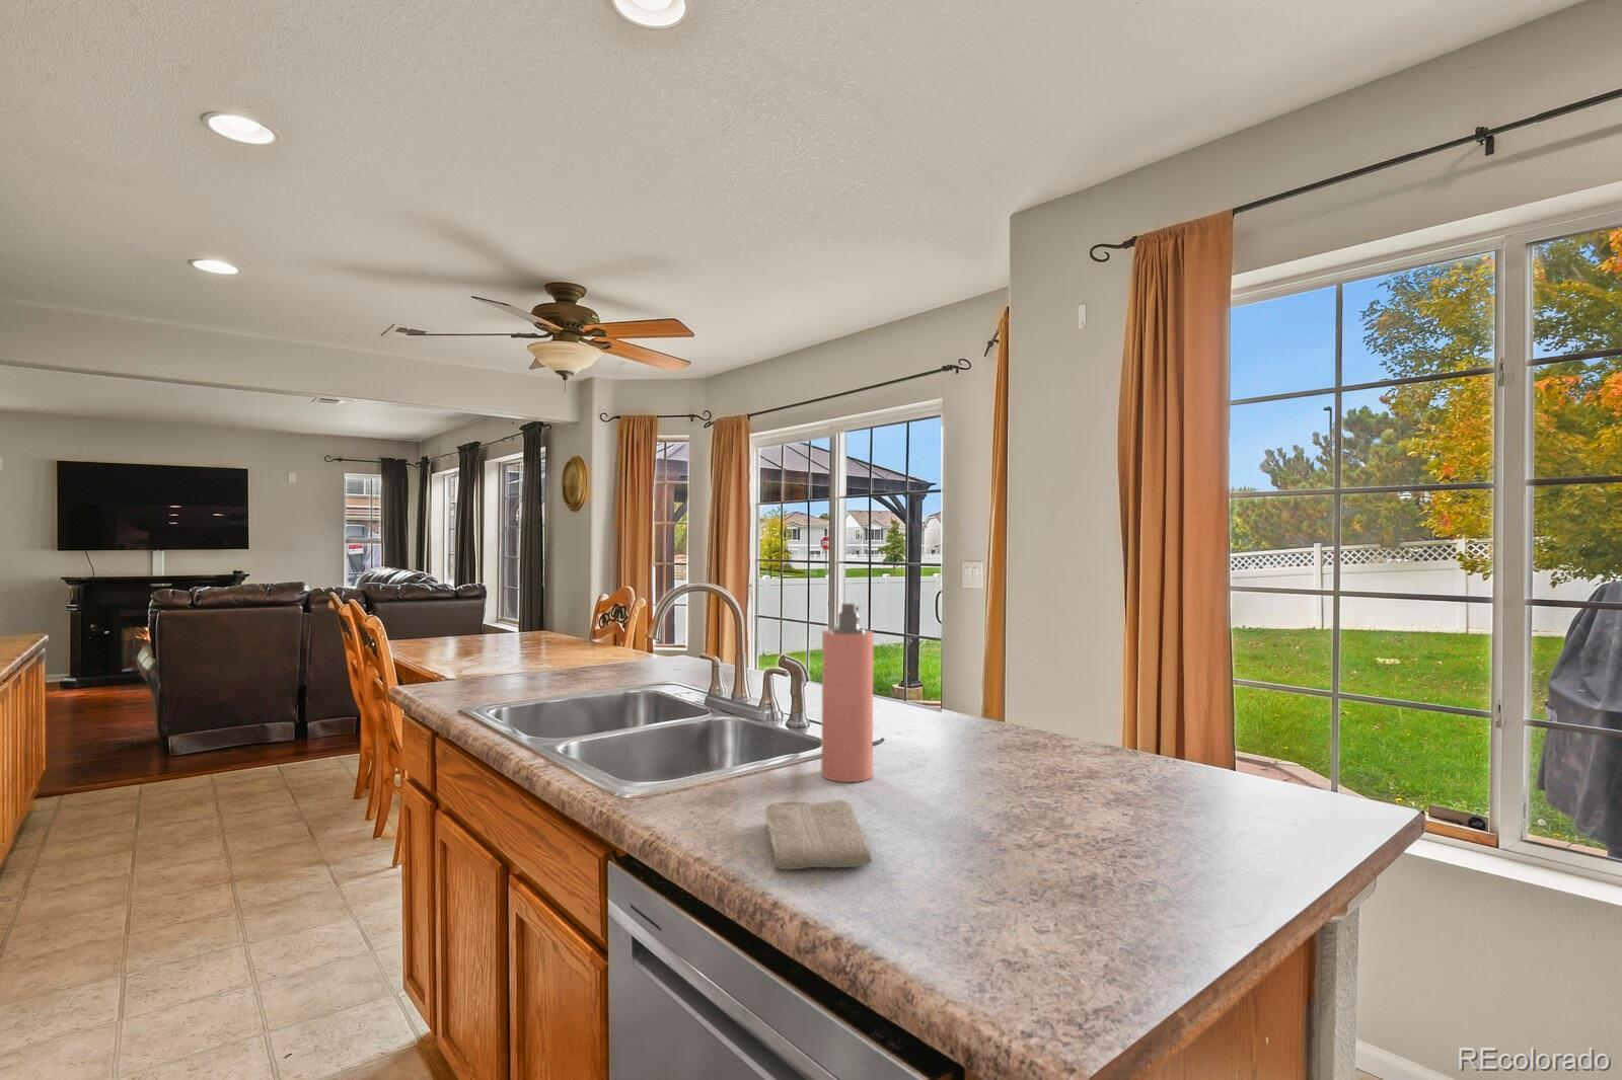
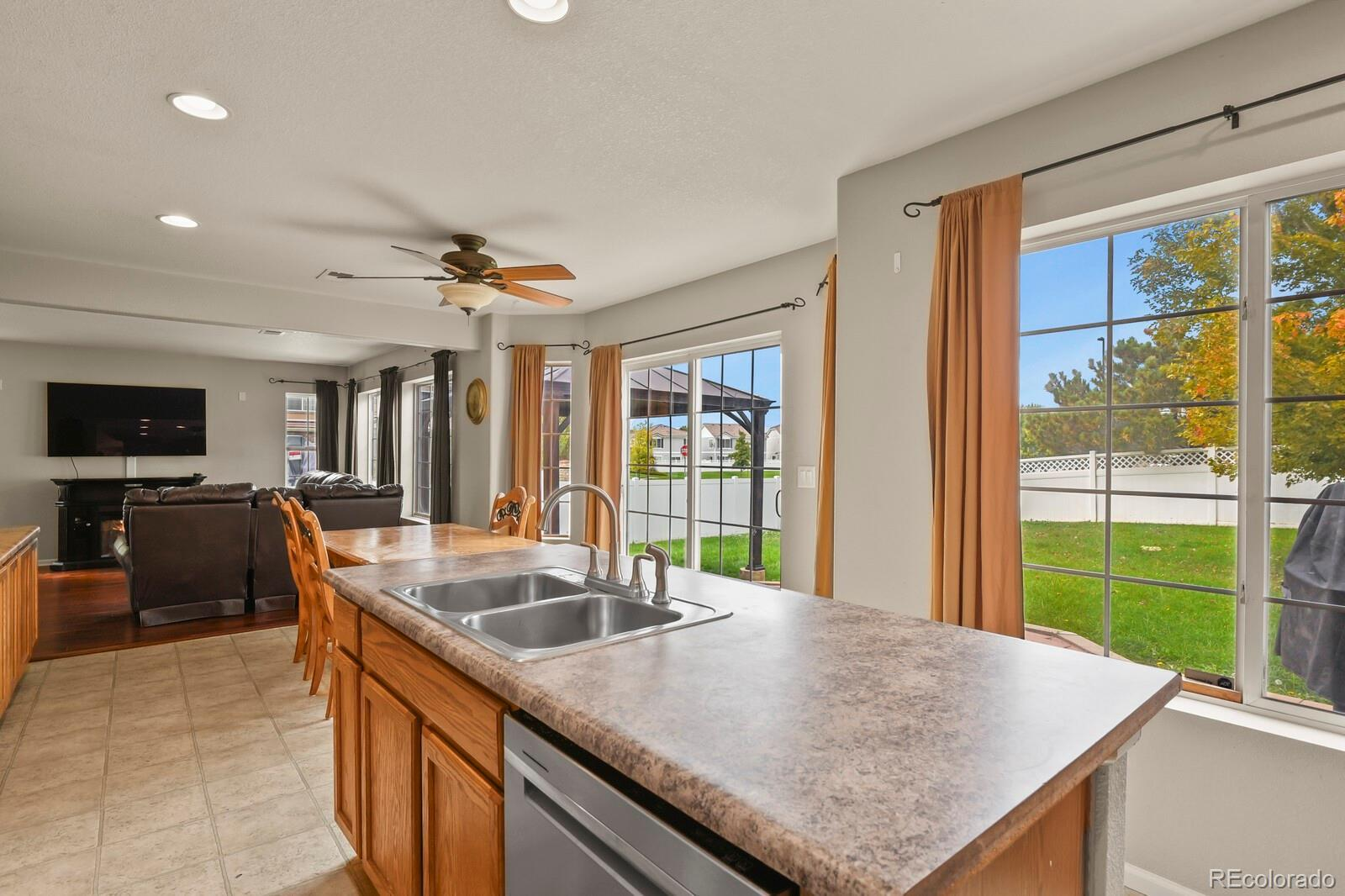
- spray bottle (847, 689)
- washcloth (814, 830)
